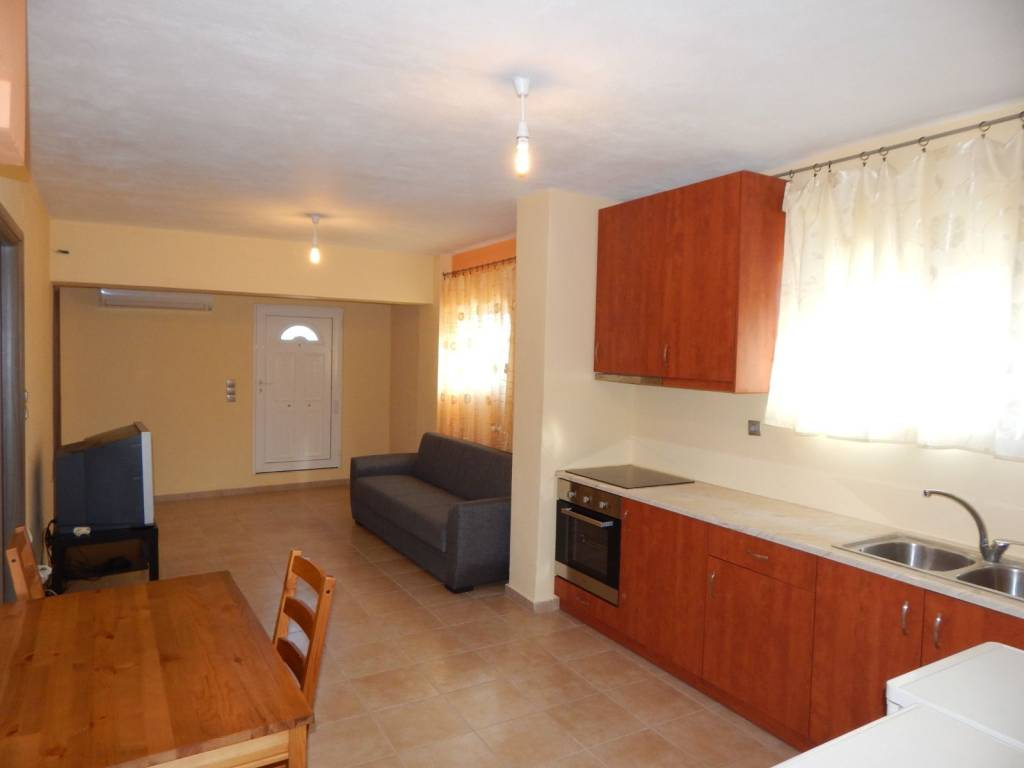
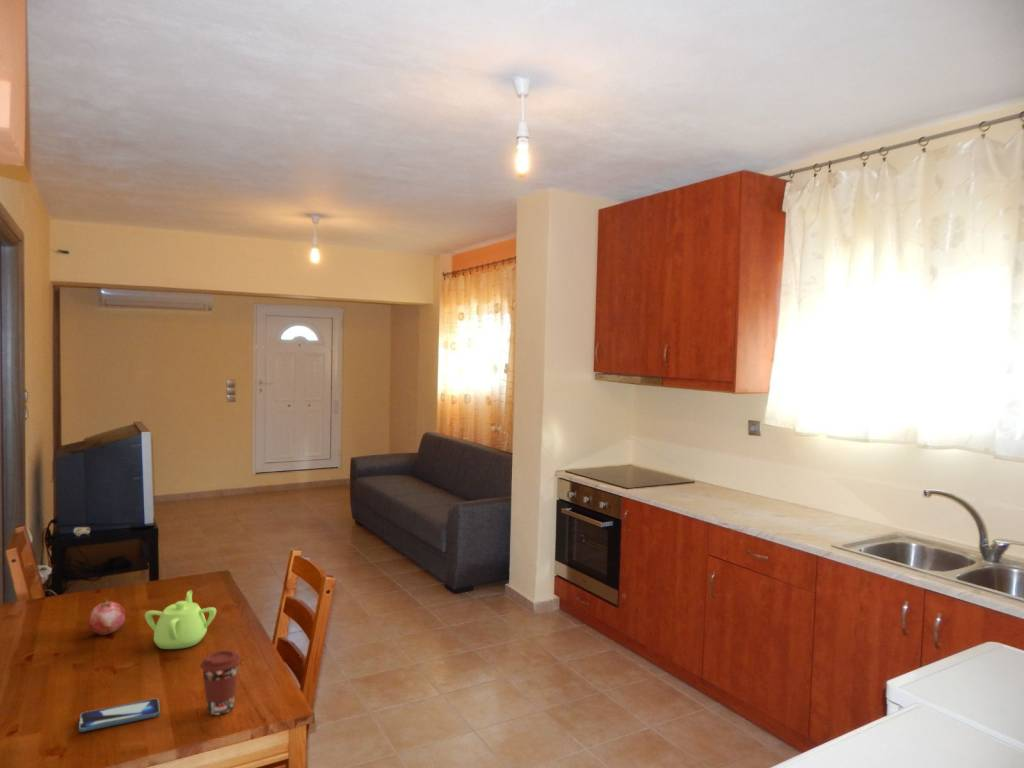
+ smartphone (120, 714)
+ teapot (181, 620)
+ coffee cup (220, 682)
+ fruit (106, 614)
